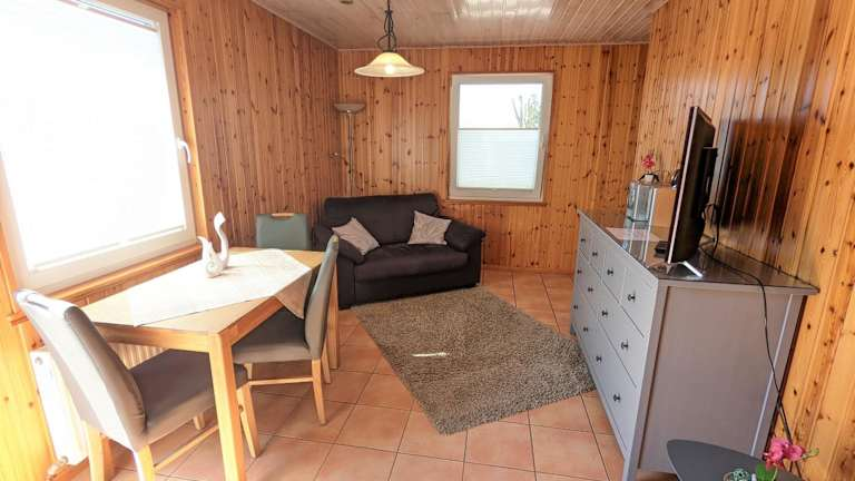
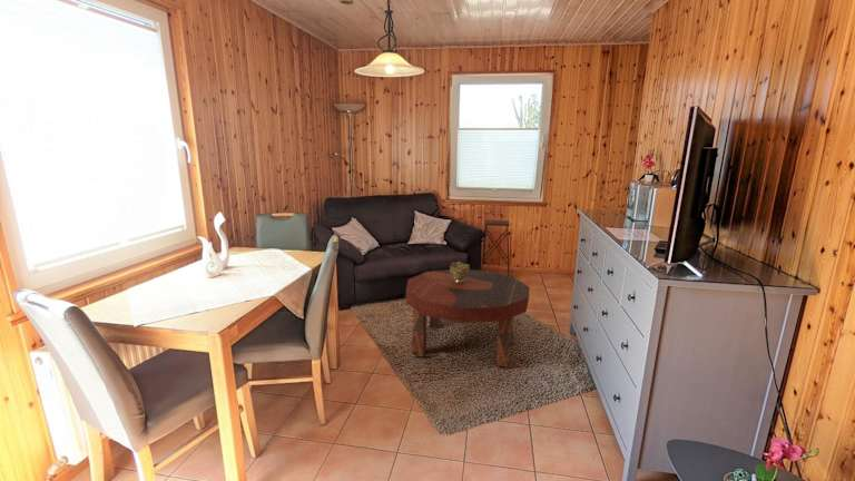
+ decorative bowl (459, 273)
+ side table (495, 247)
+ coffee table (464, 314)
